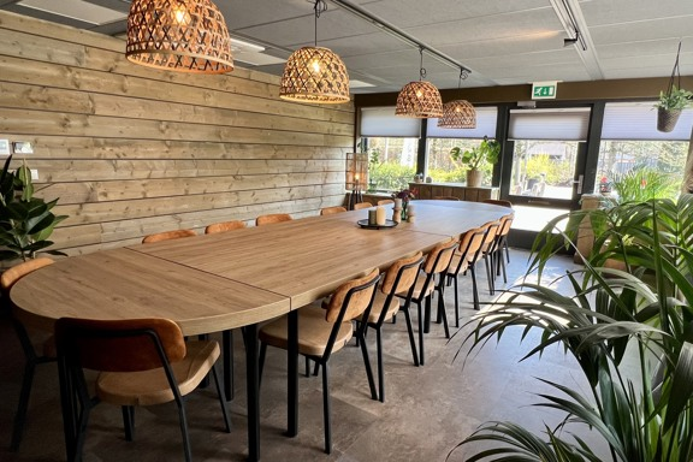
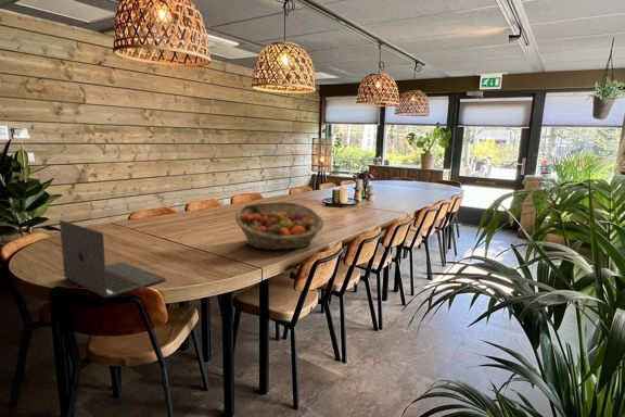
+ fruit basket (279, 225)
+ laptop (103, 251)
